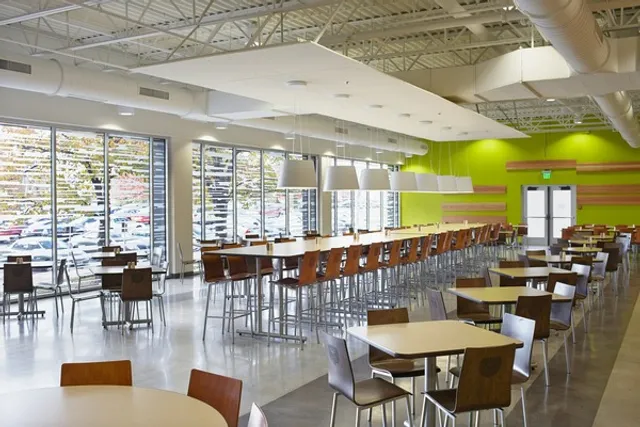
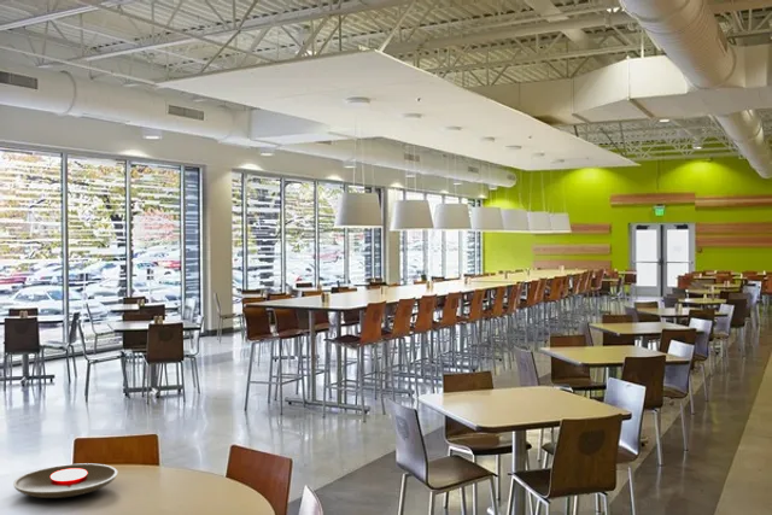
+ plate (66, 482)
